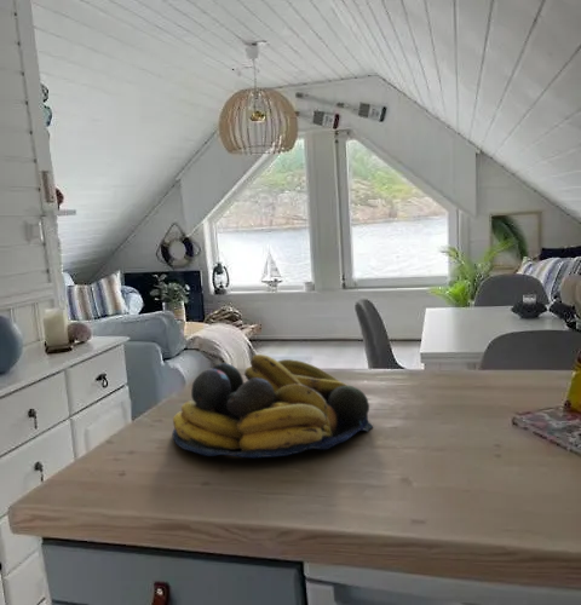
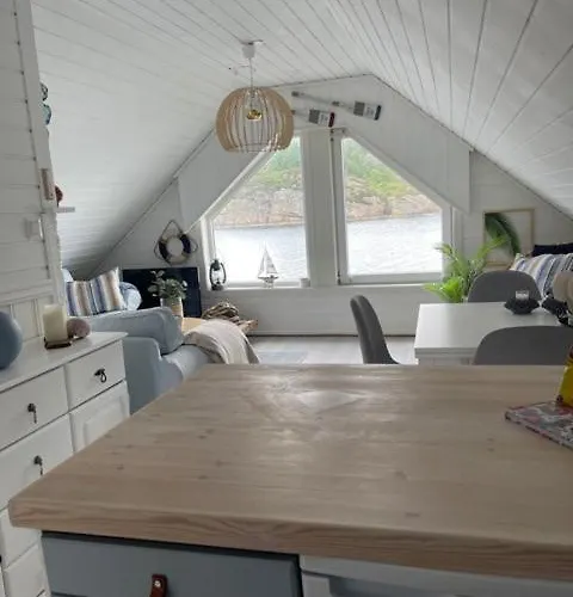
- fruit bowl (268, 392)
